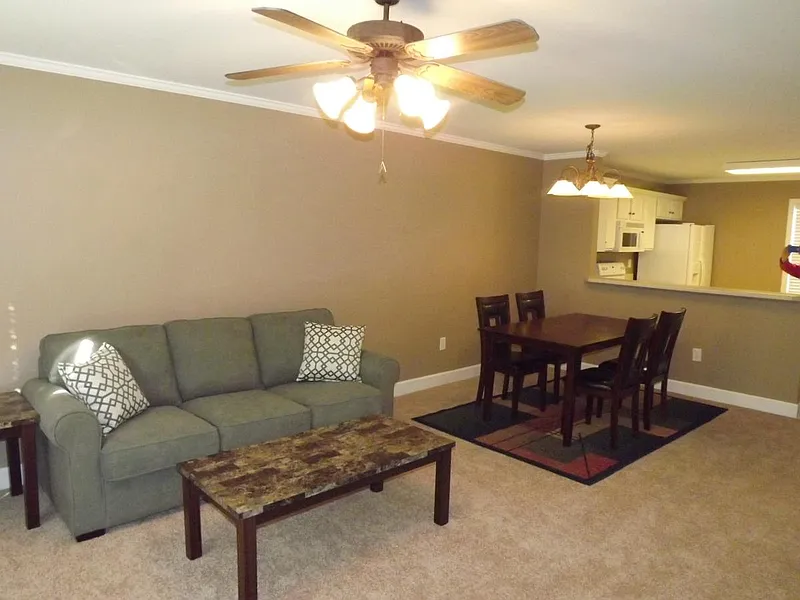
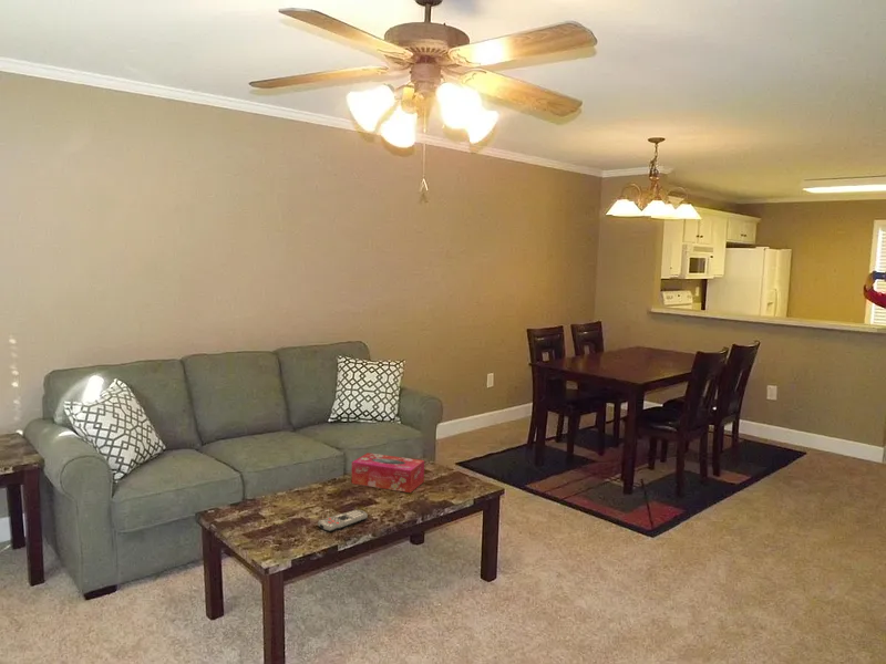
+ remote control (343, 520)
+ tissue box (388, 471)
